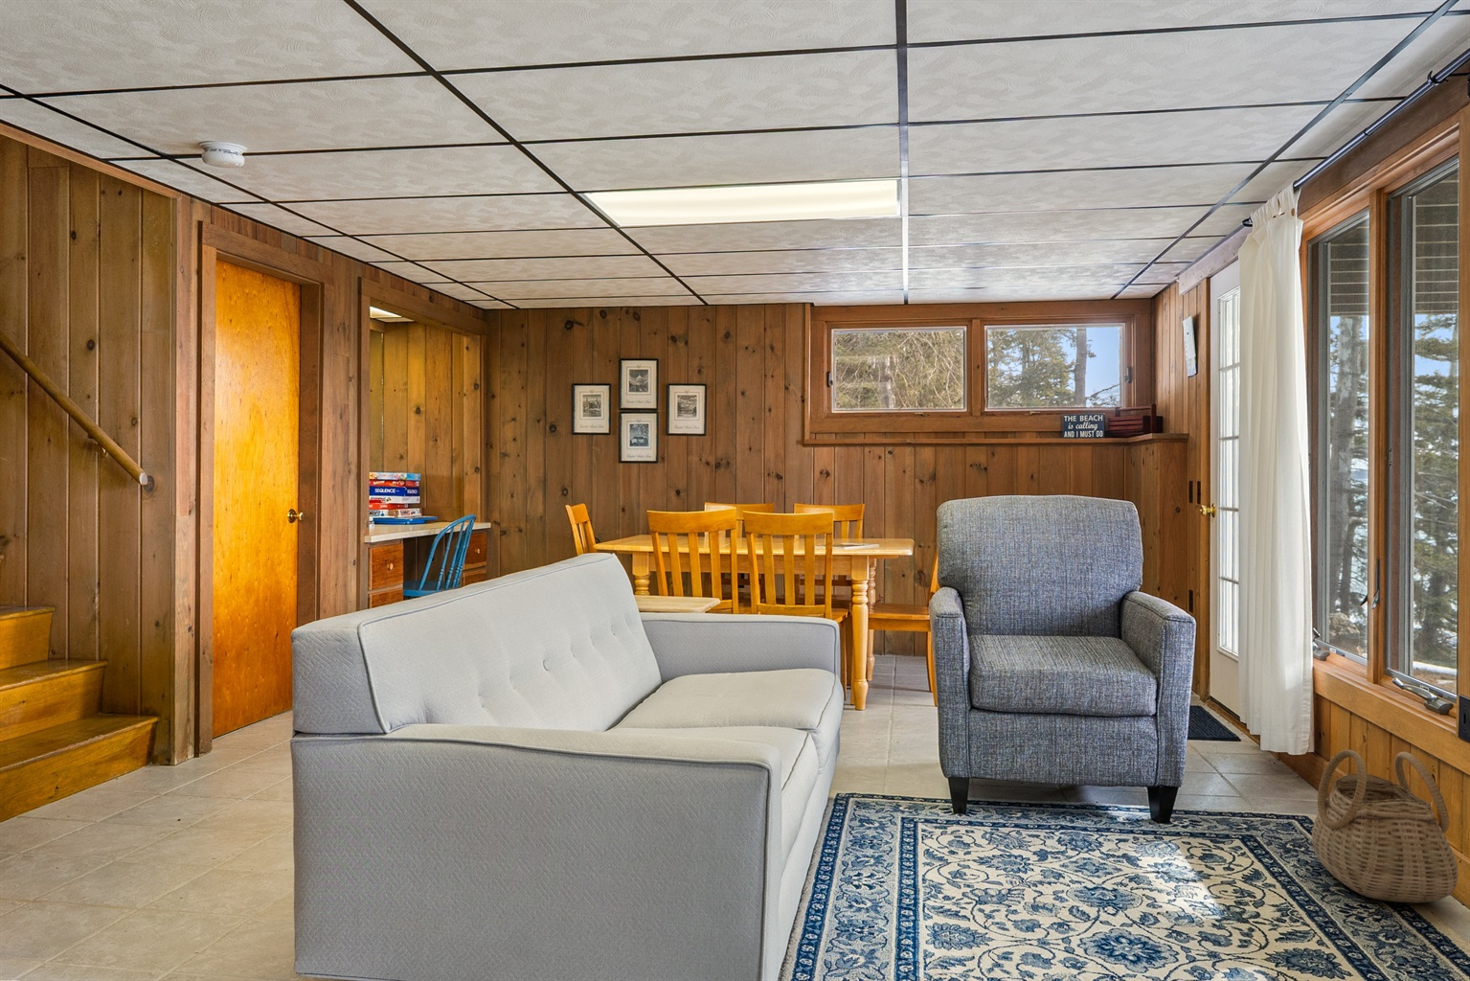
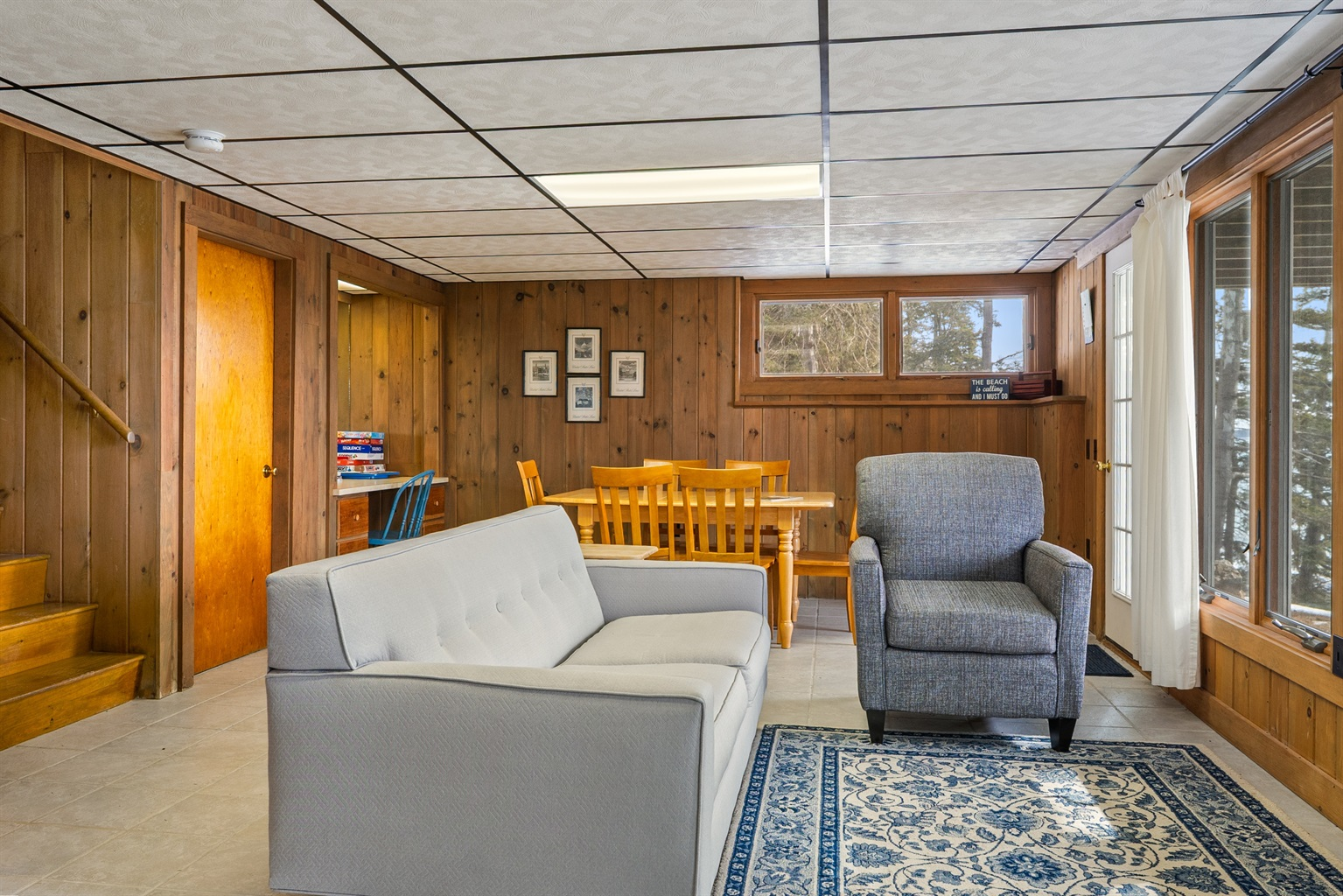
- basket (1380, 818)
